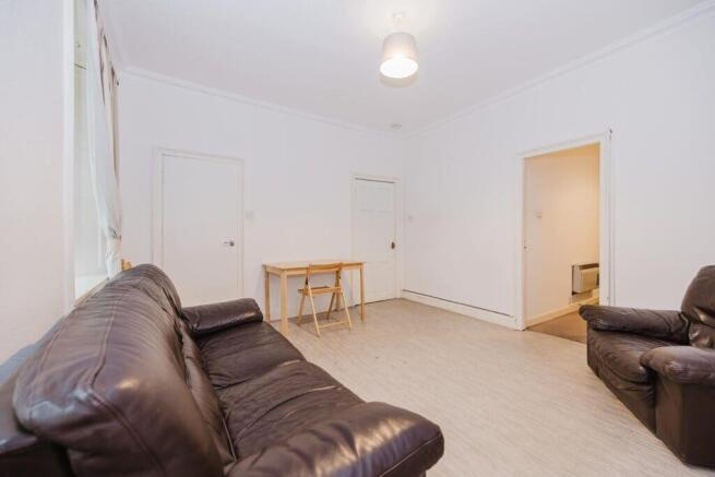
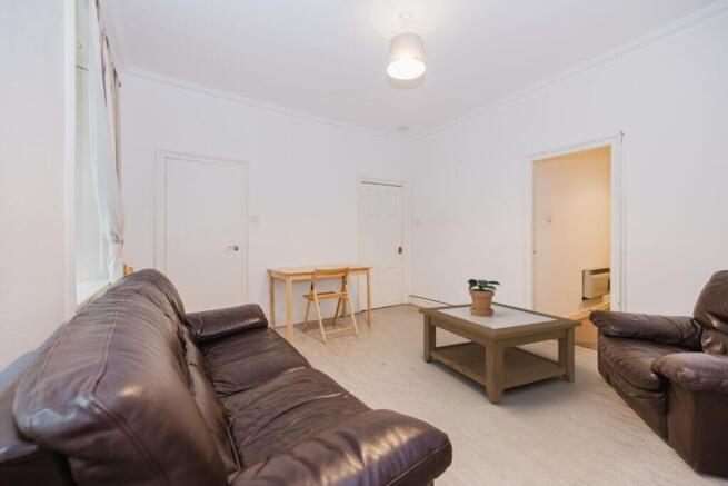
+ coffee table (492, 341)
+ potted plant (481, 296)
